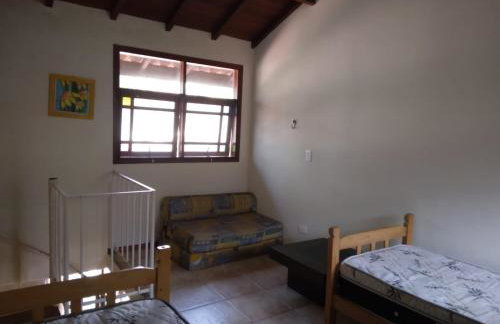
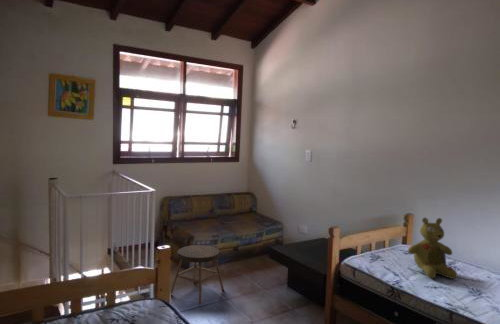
+ stuffed bear (435, 246)
+ stool (199, 271)
